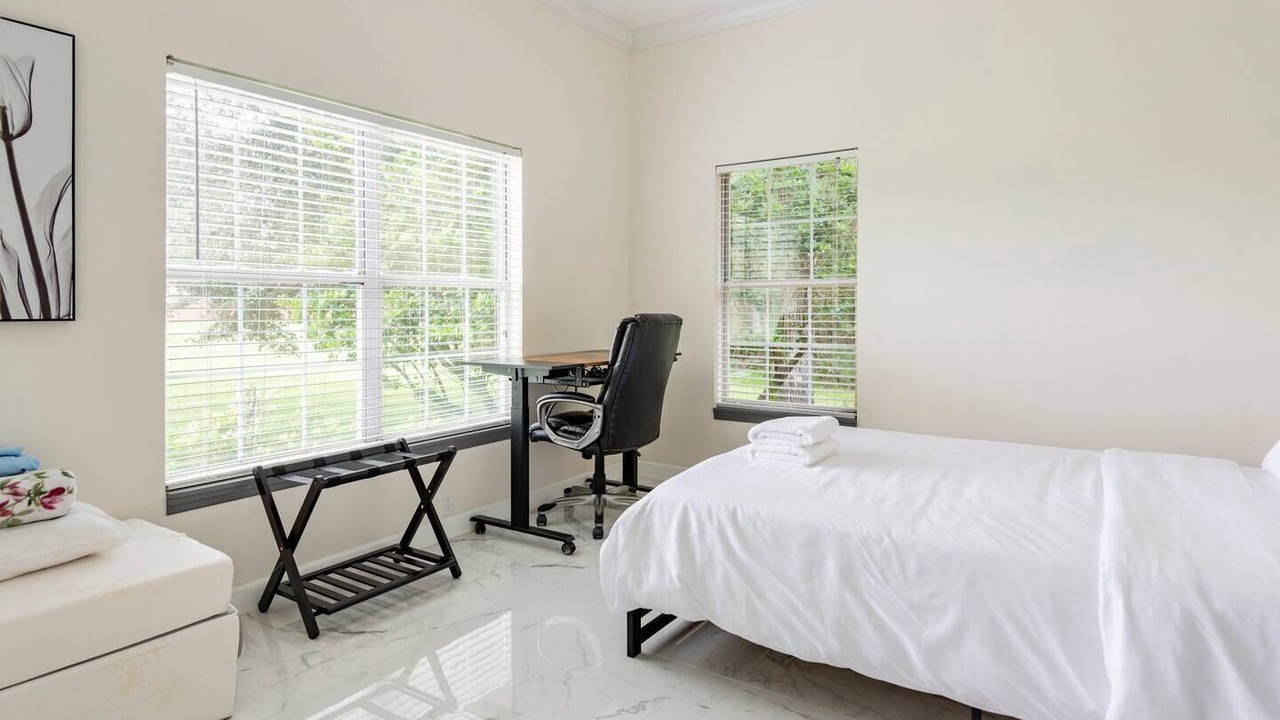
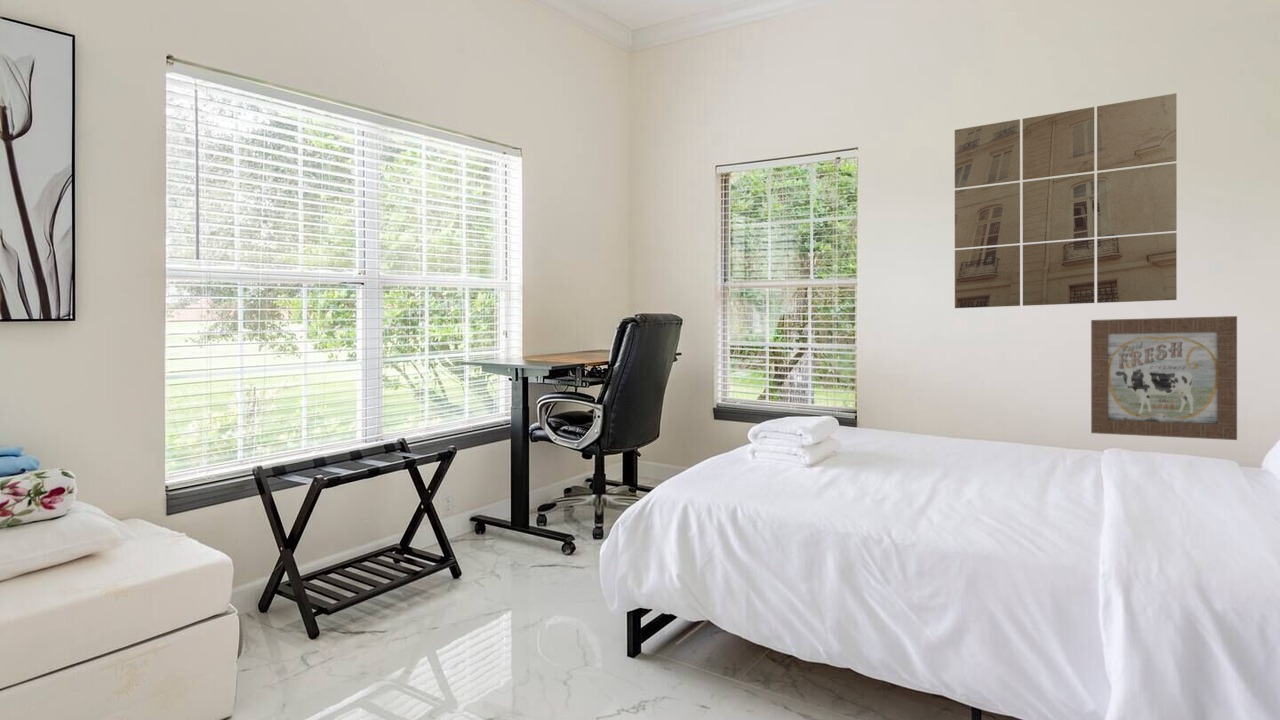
+ wall art (1057, 208)
+ wall art (1160, 377)
